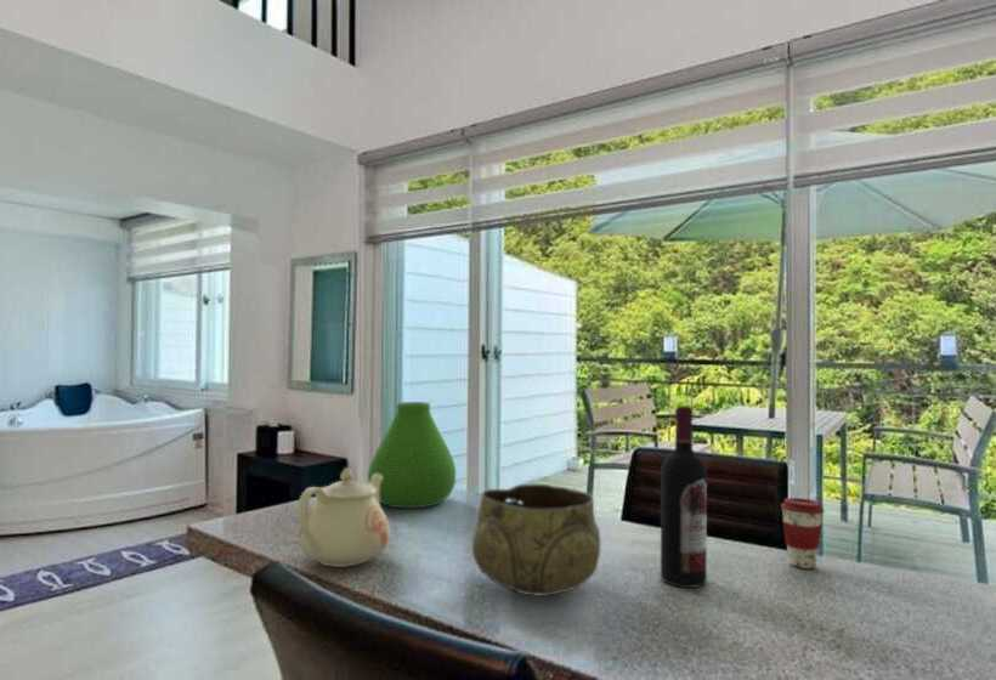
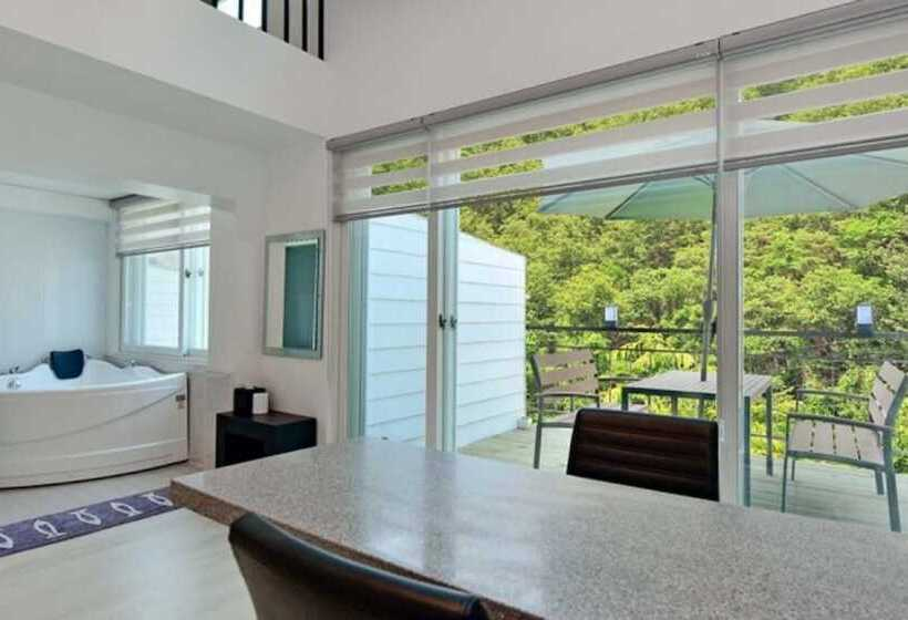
- vase (412, 452)
- wine bottle (683, 492)
- coffee cup (802, 532)
- decorative bowl (537, 539)
- teapot (345, 512)
